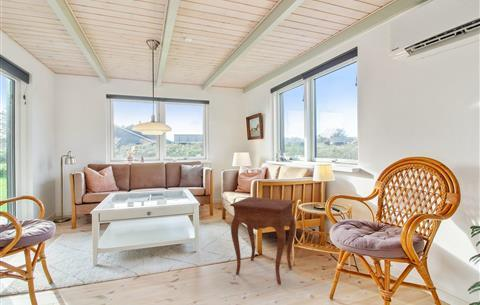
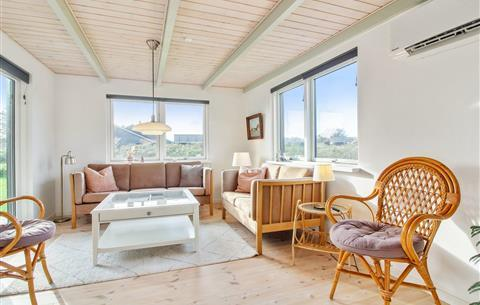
- side table (263, 228)
